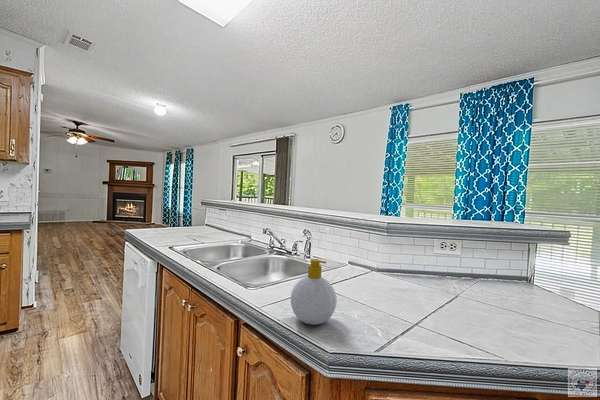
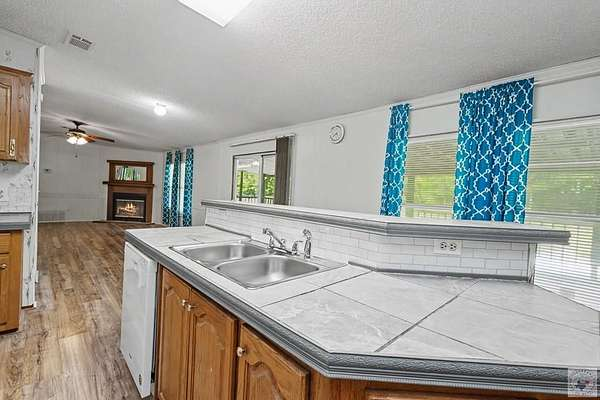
- soap bottle (313, 289)
